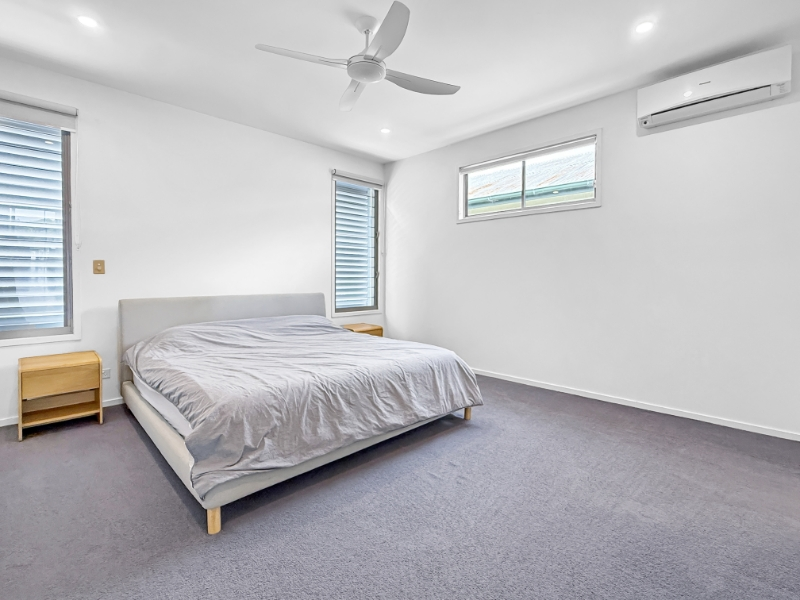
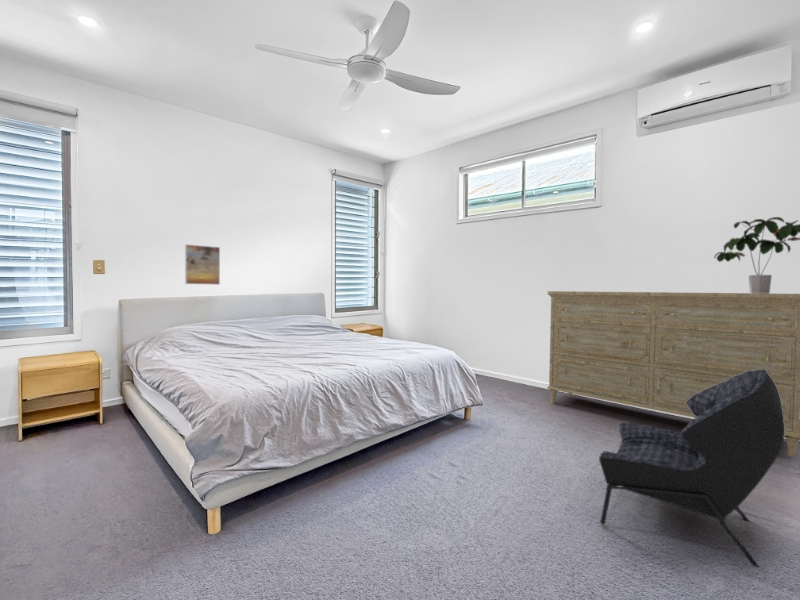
+ dresser (658, 356)
+ armchair (673, 438)
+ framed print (202, 265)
+ potted plant (759, 255)
